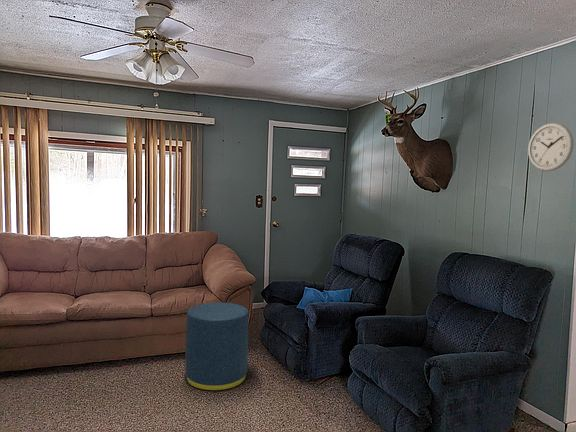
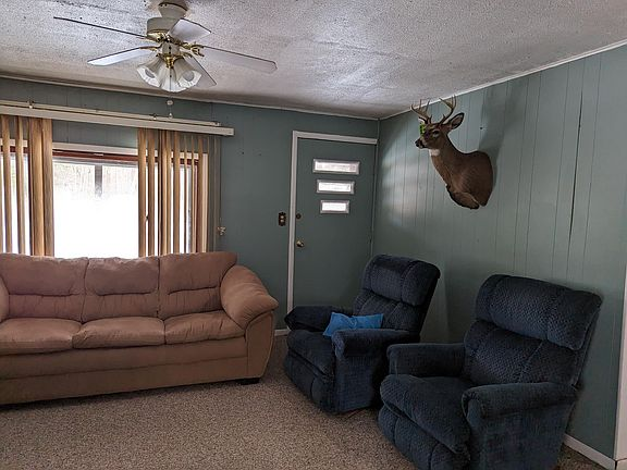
- wall clock (548, 147)
- ottoman (217, 343)
